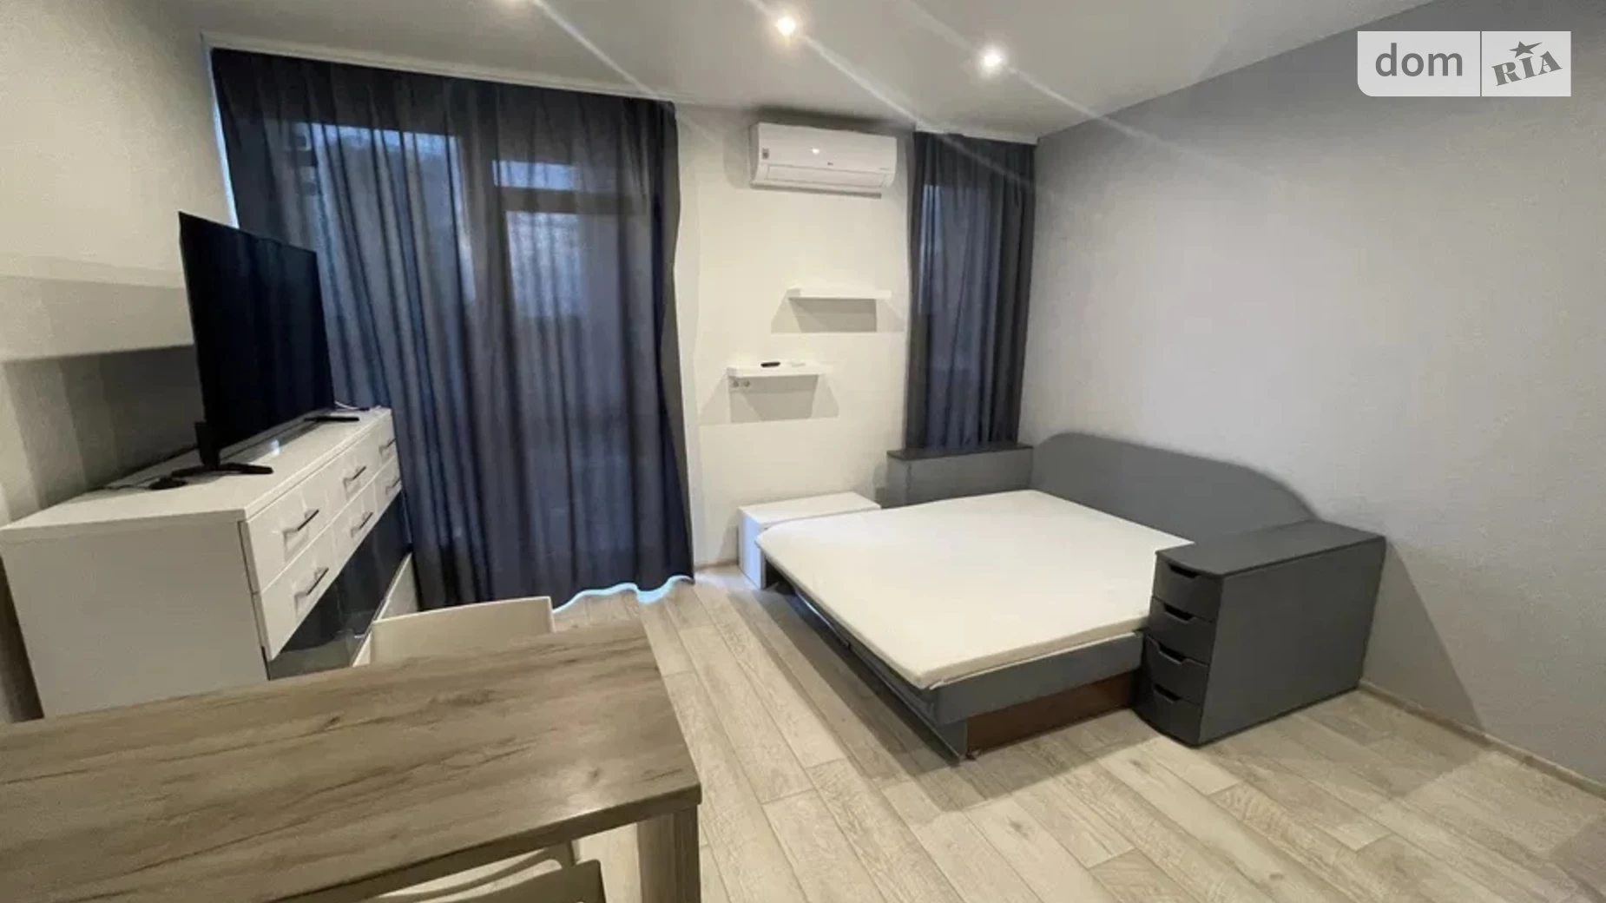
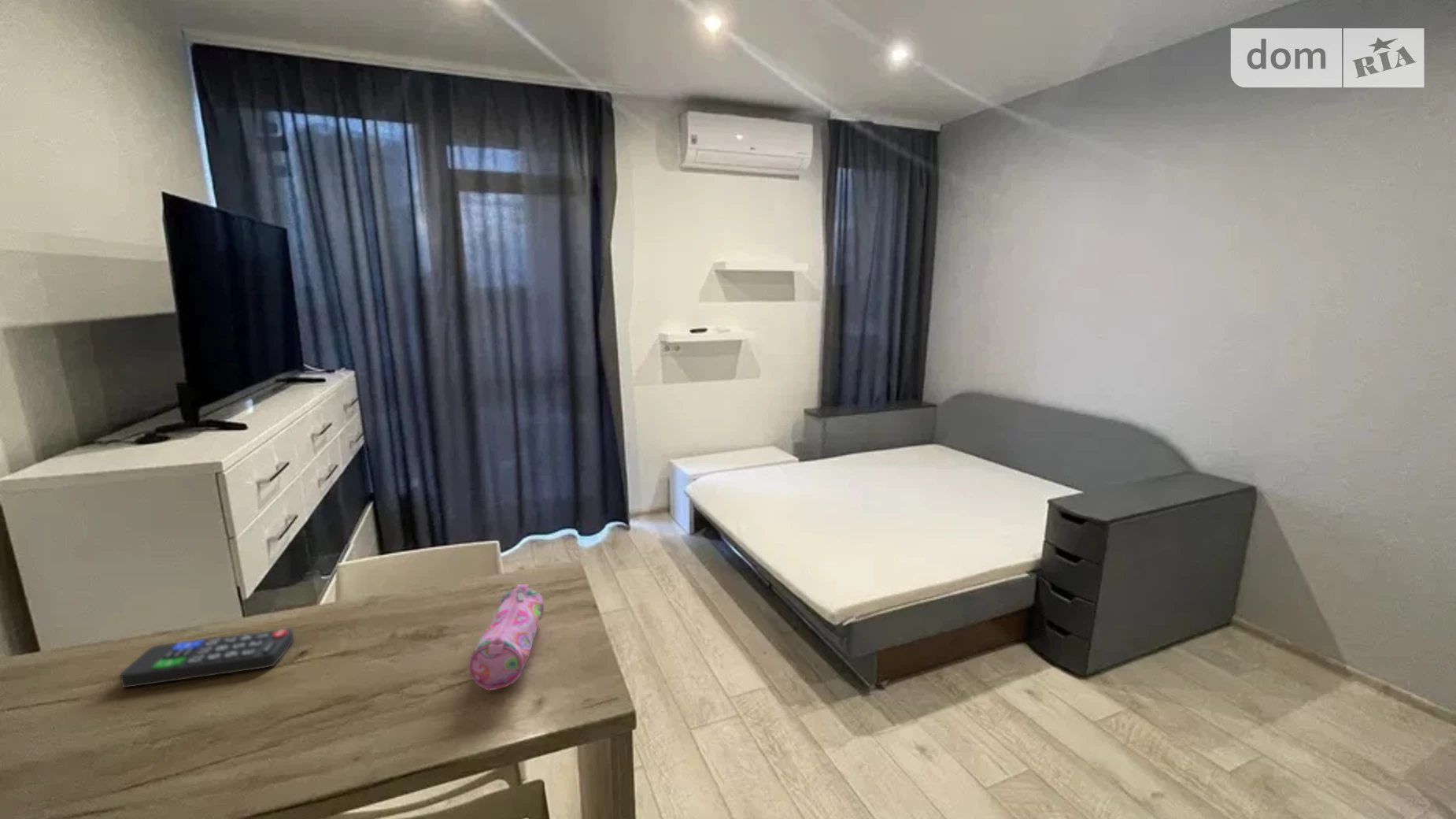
+ pencil case (510, 632)
+ remote control (212, 655)
